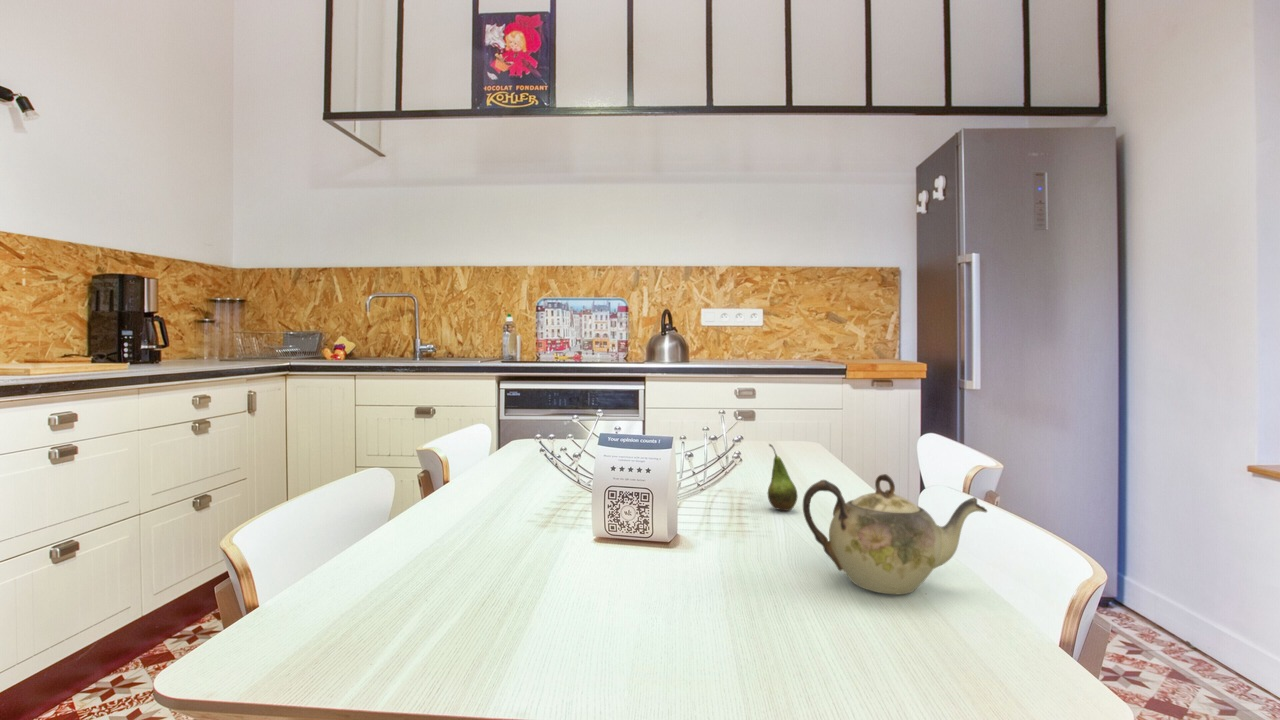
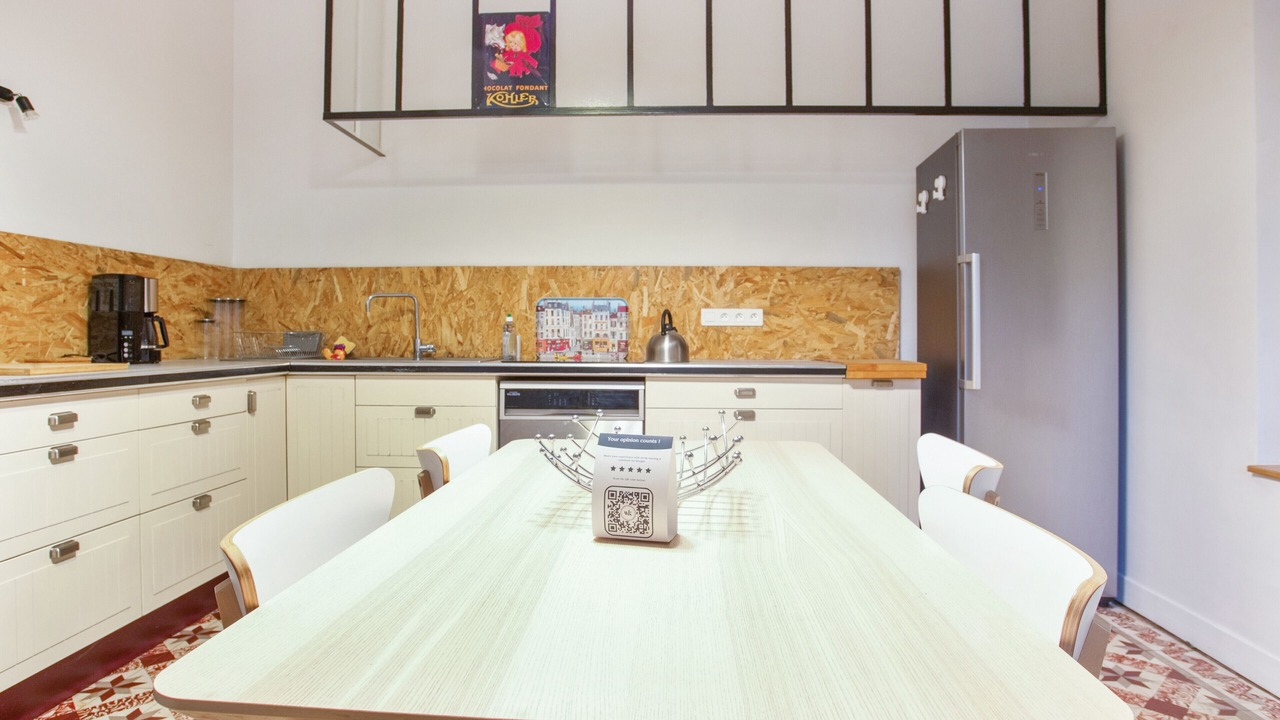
- teapot (893, 529)
- fruit (782, 476)
